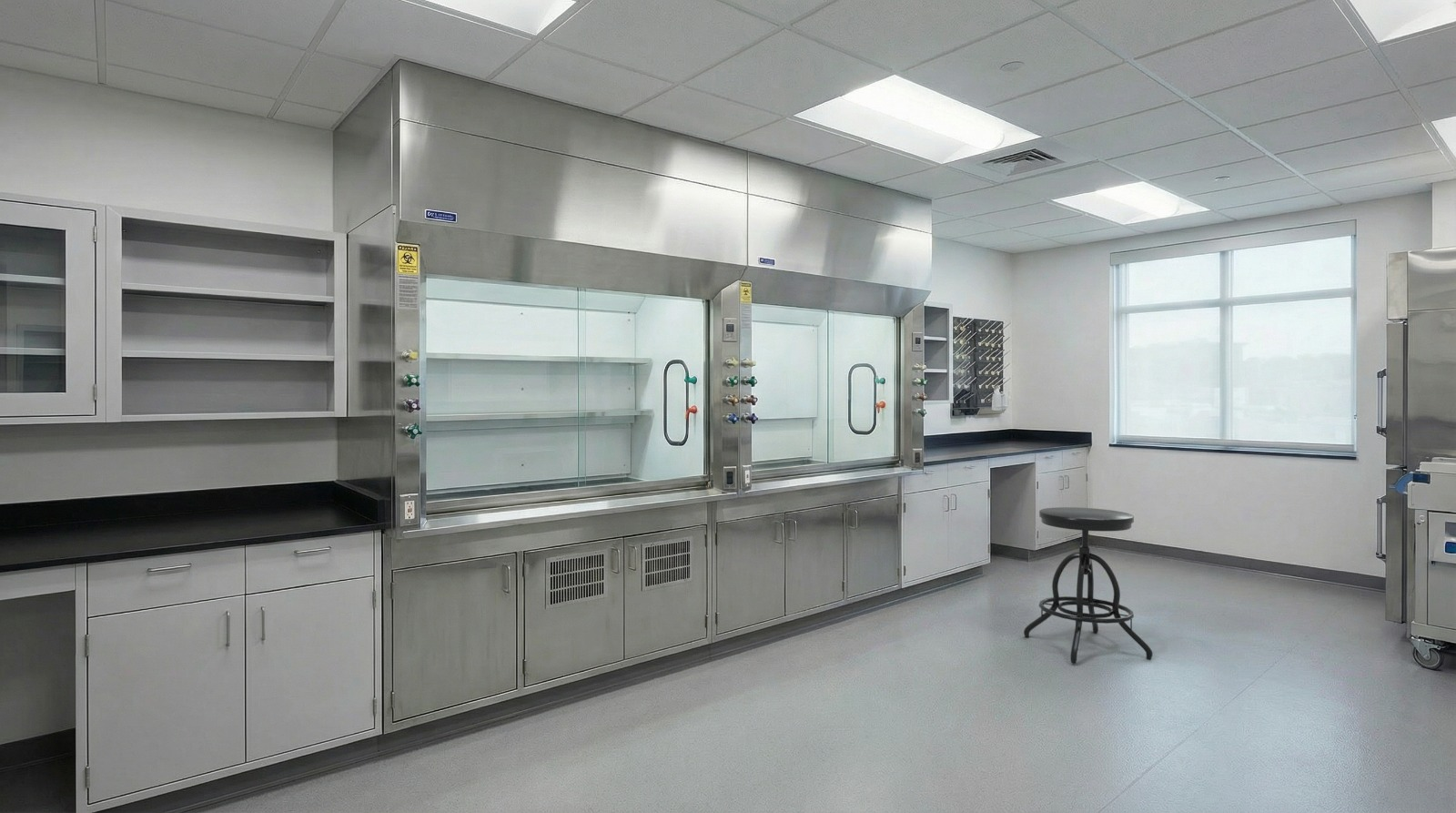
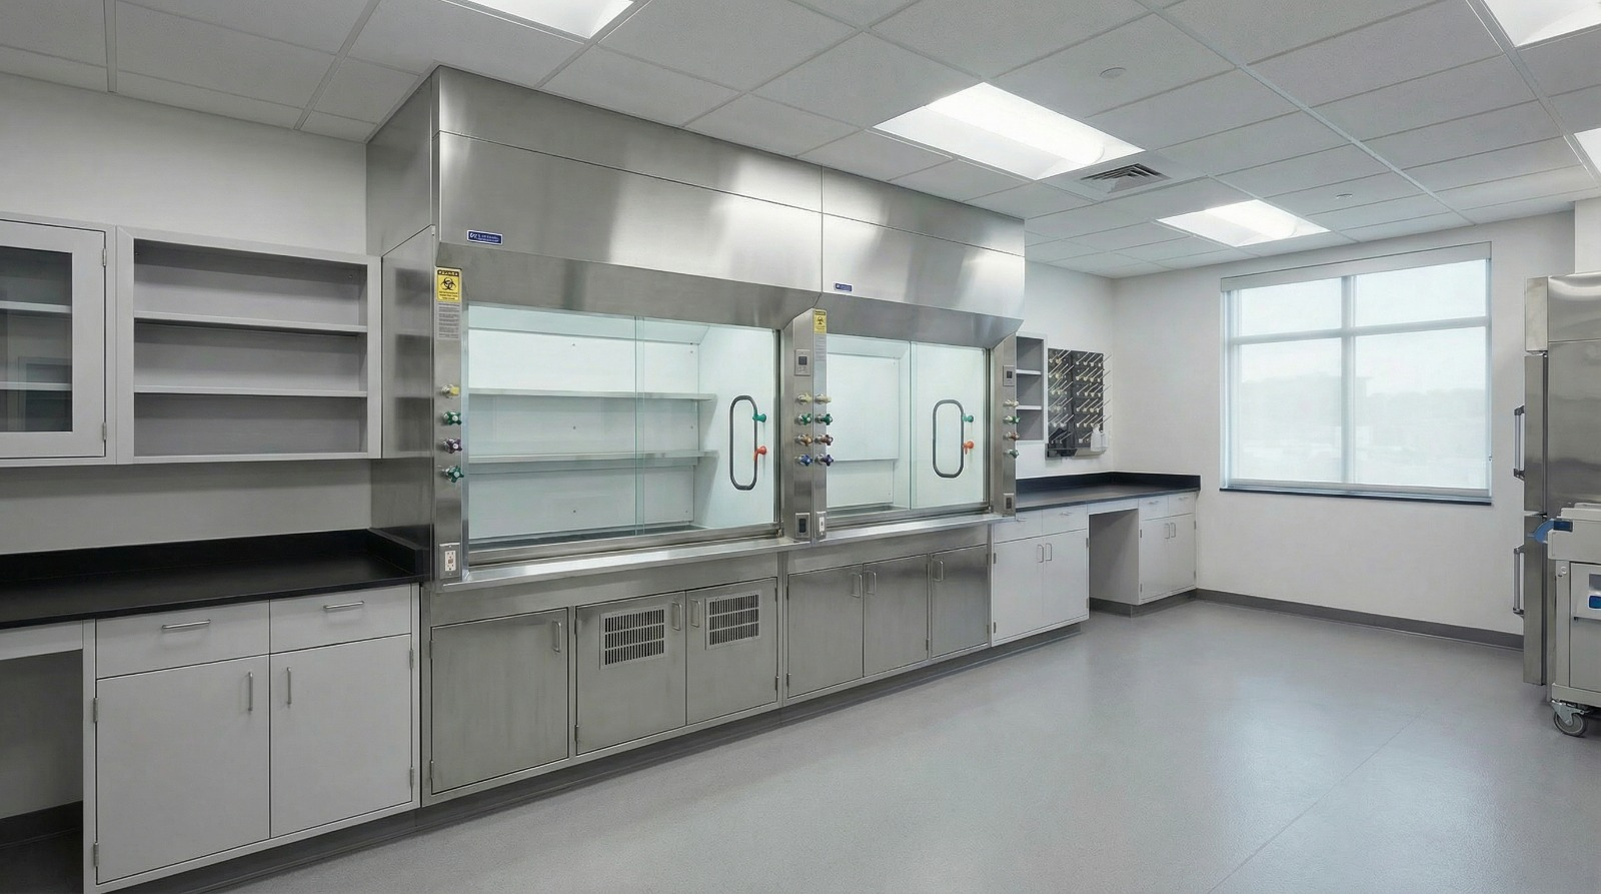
- stool (1083, 580)
